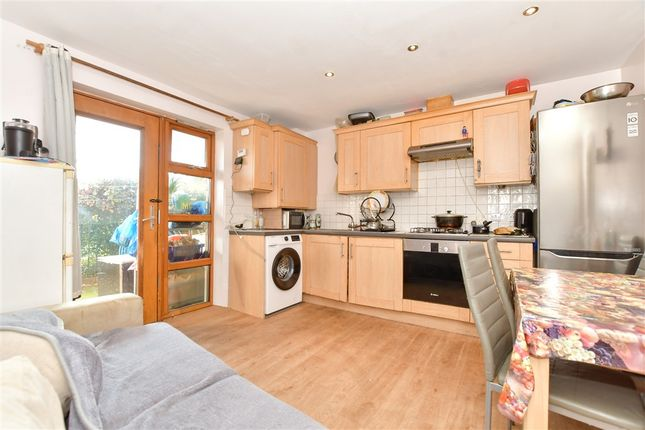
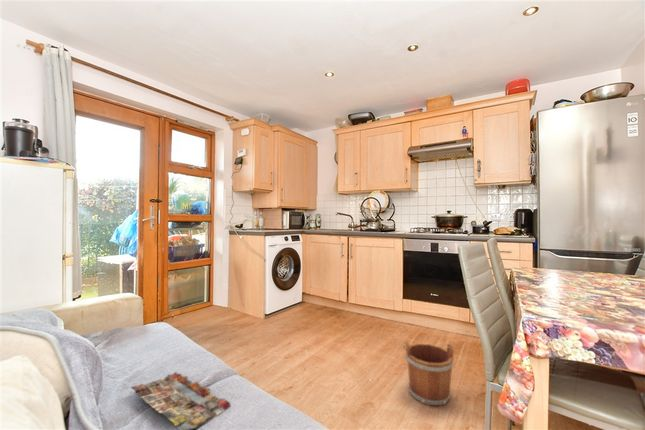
+ magazine (180, 395)
+ bucket (428, 367)
